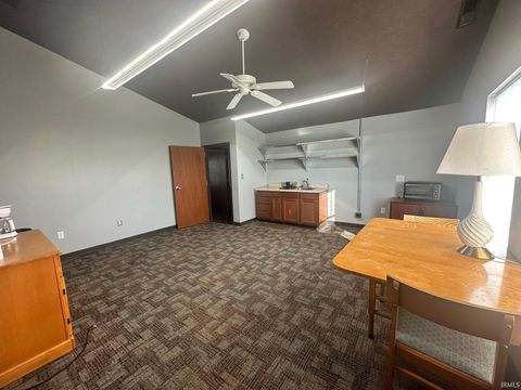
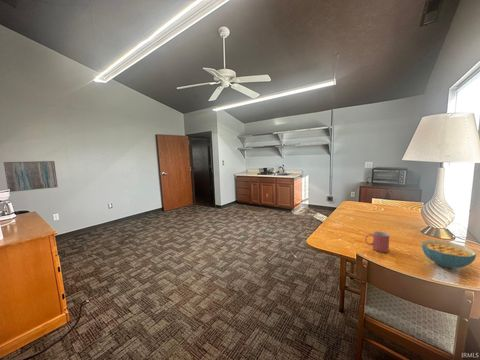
+ wall art (32, 175)
+ mug (376, 241)
+ cereal bowl (446, 256)
